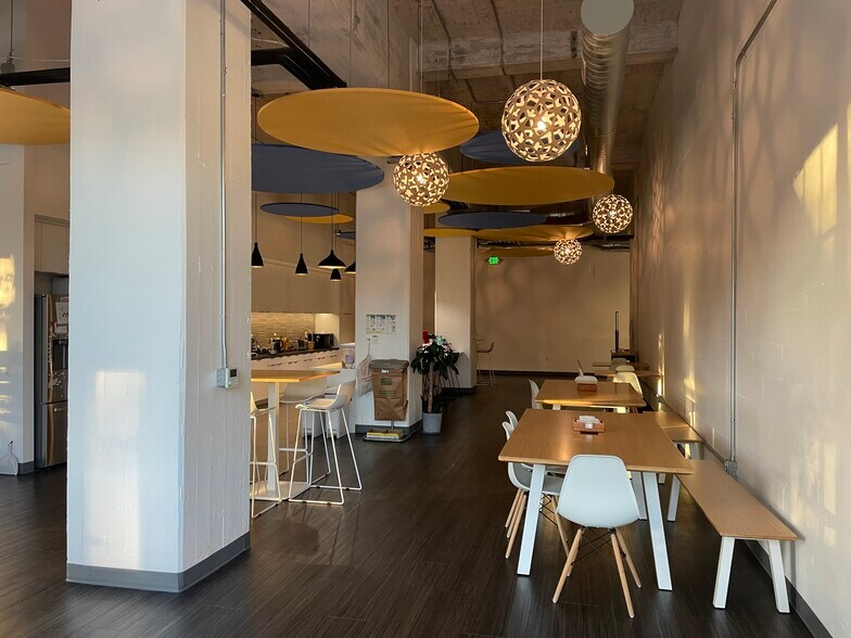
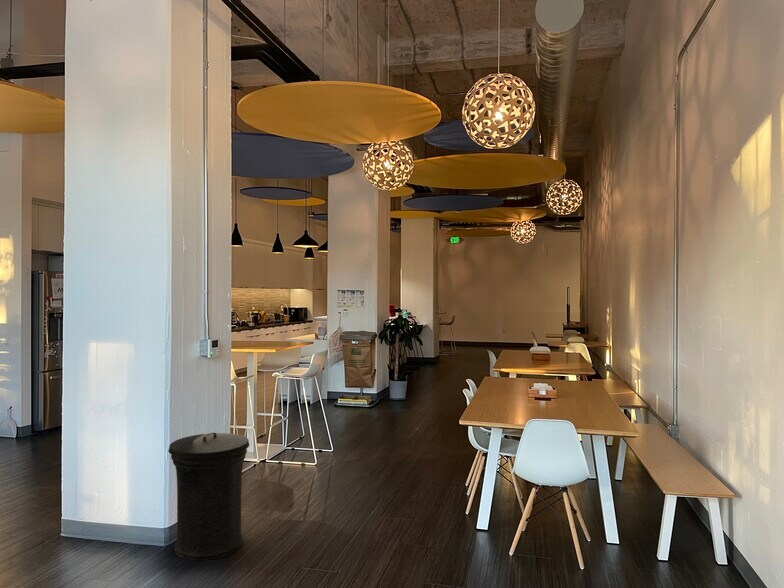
+ trash can (209, 489)
